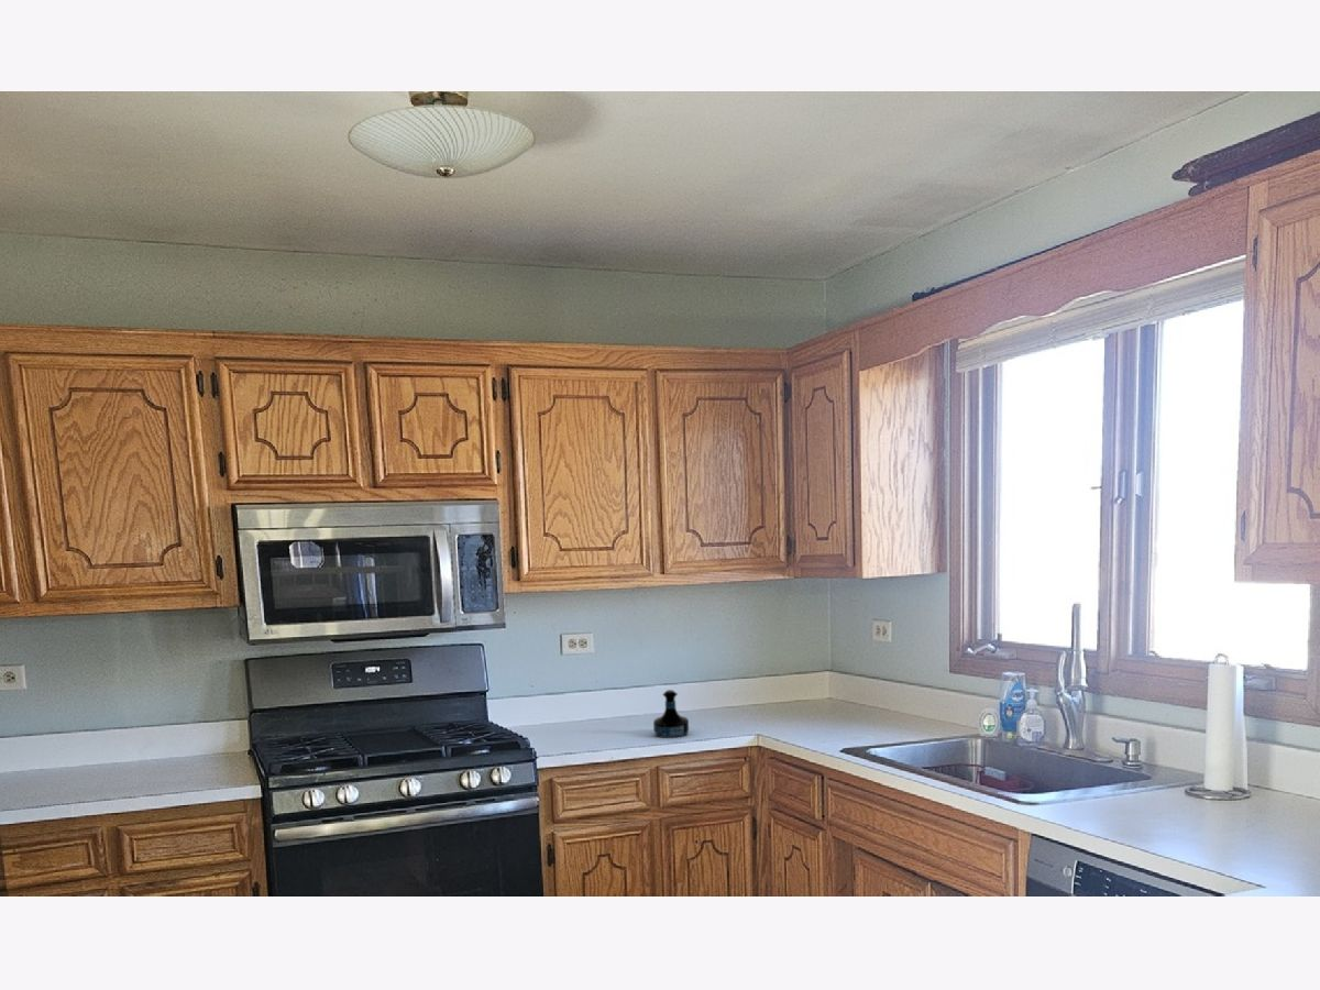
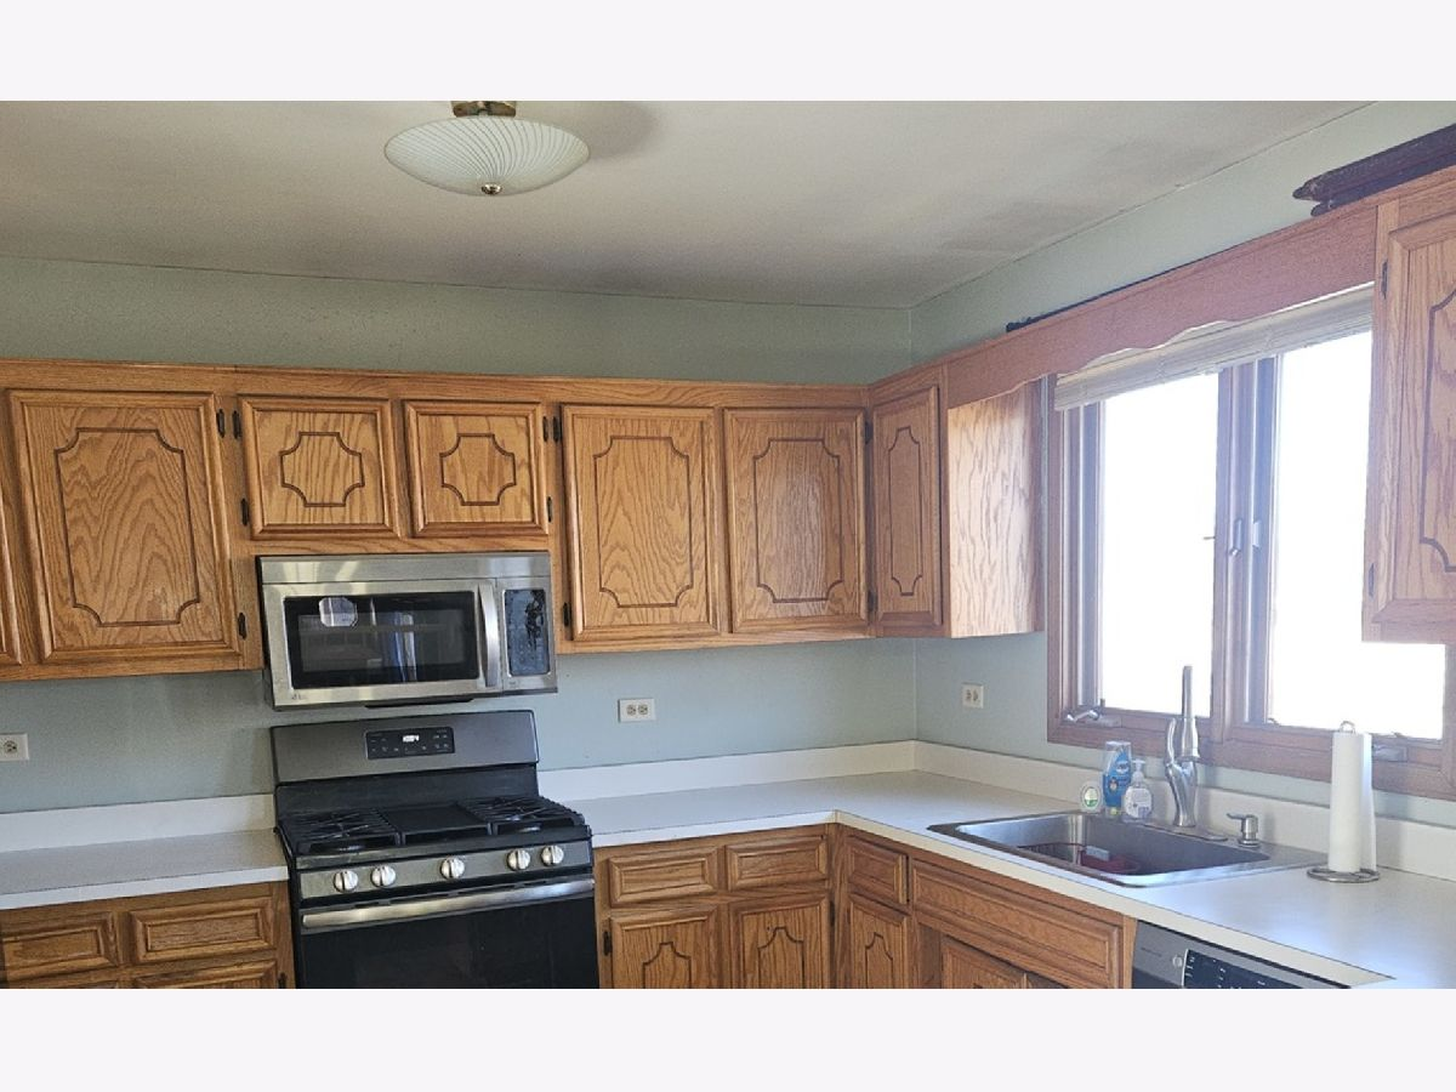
- tequila bottle (670, 712)
